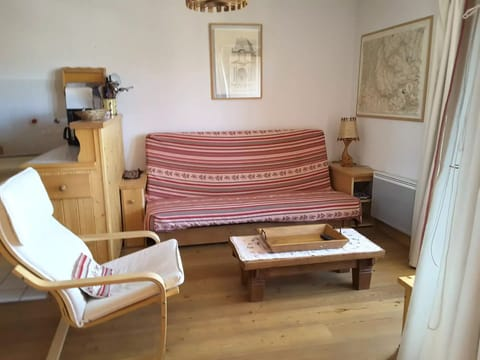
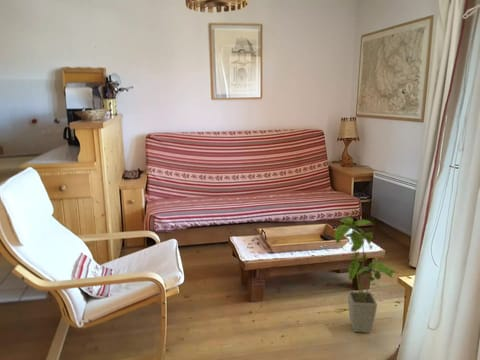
+ house plant (361, 278)
